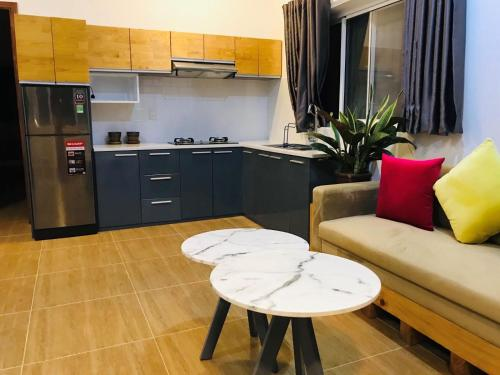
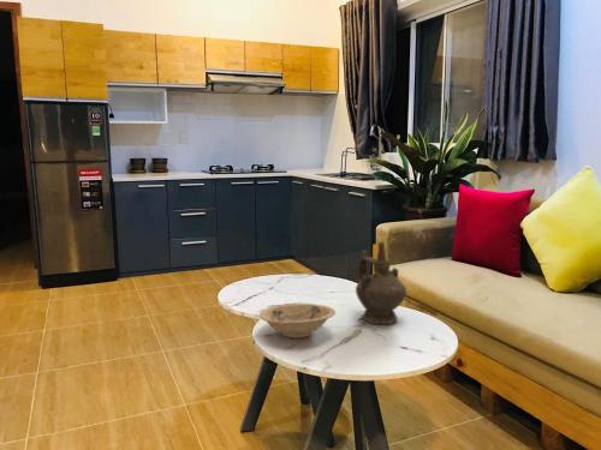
+ ceremonial vessel (379, 280)
+ bowl (297, 320)
